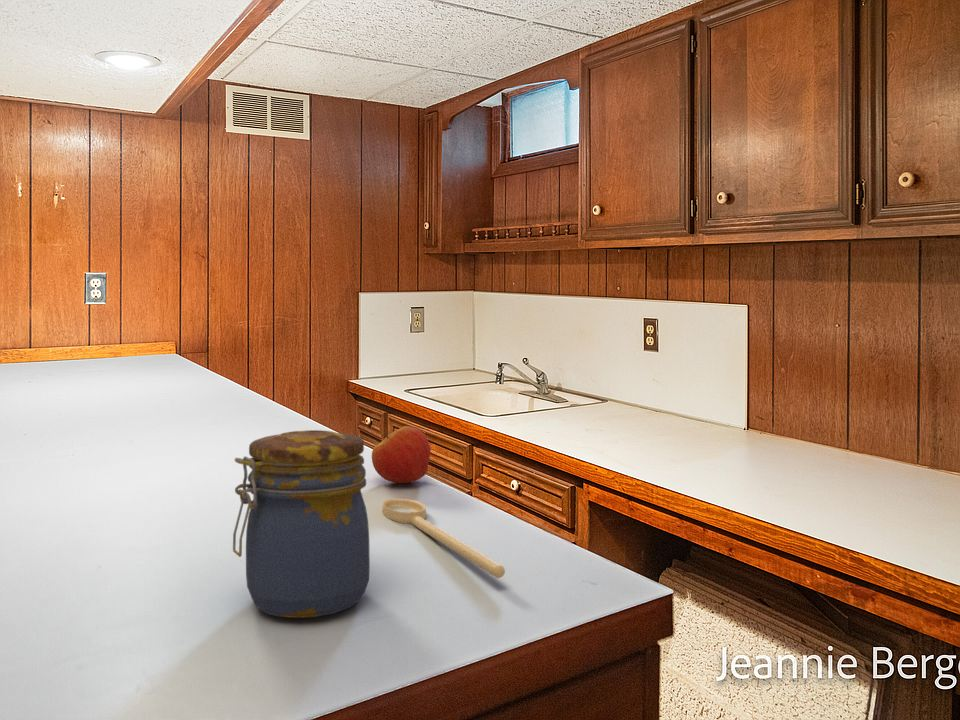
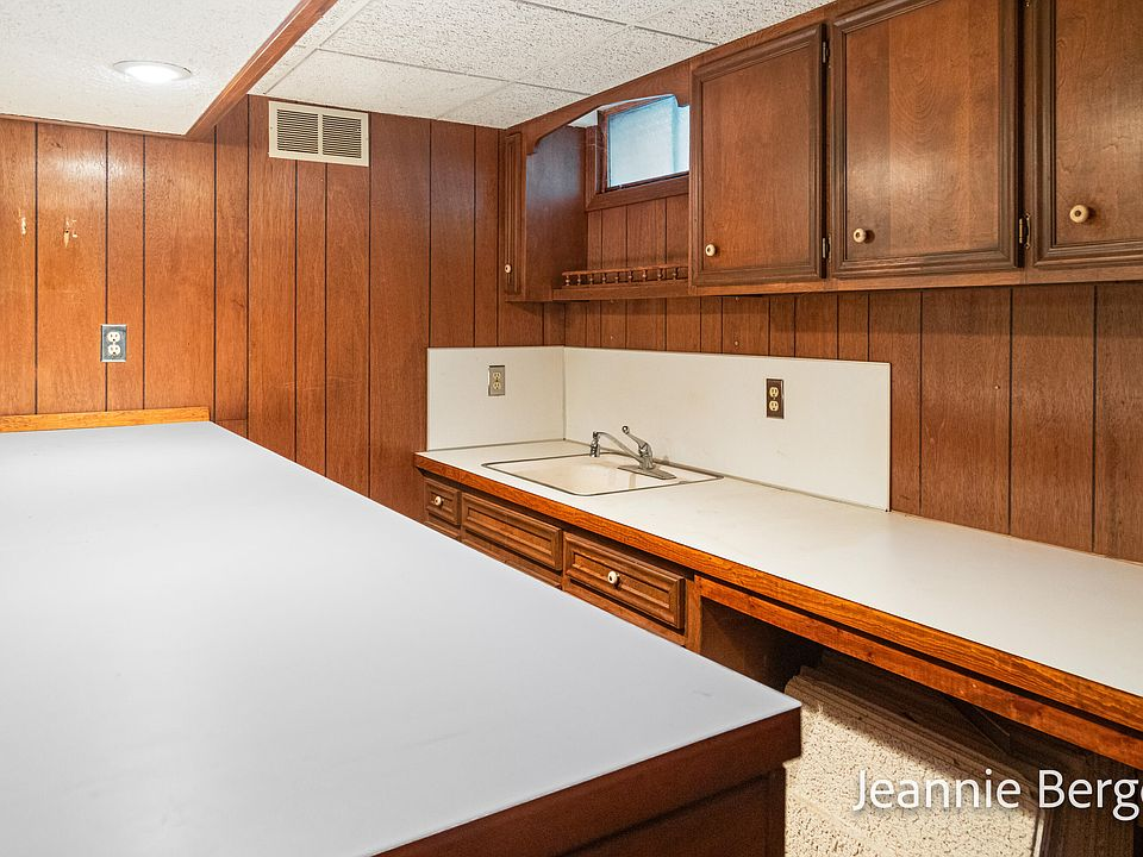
- apple (401, 454)
- spoon (438, 532)
- jar (302, 518)
